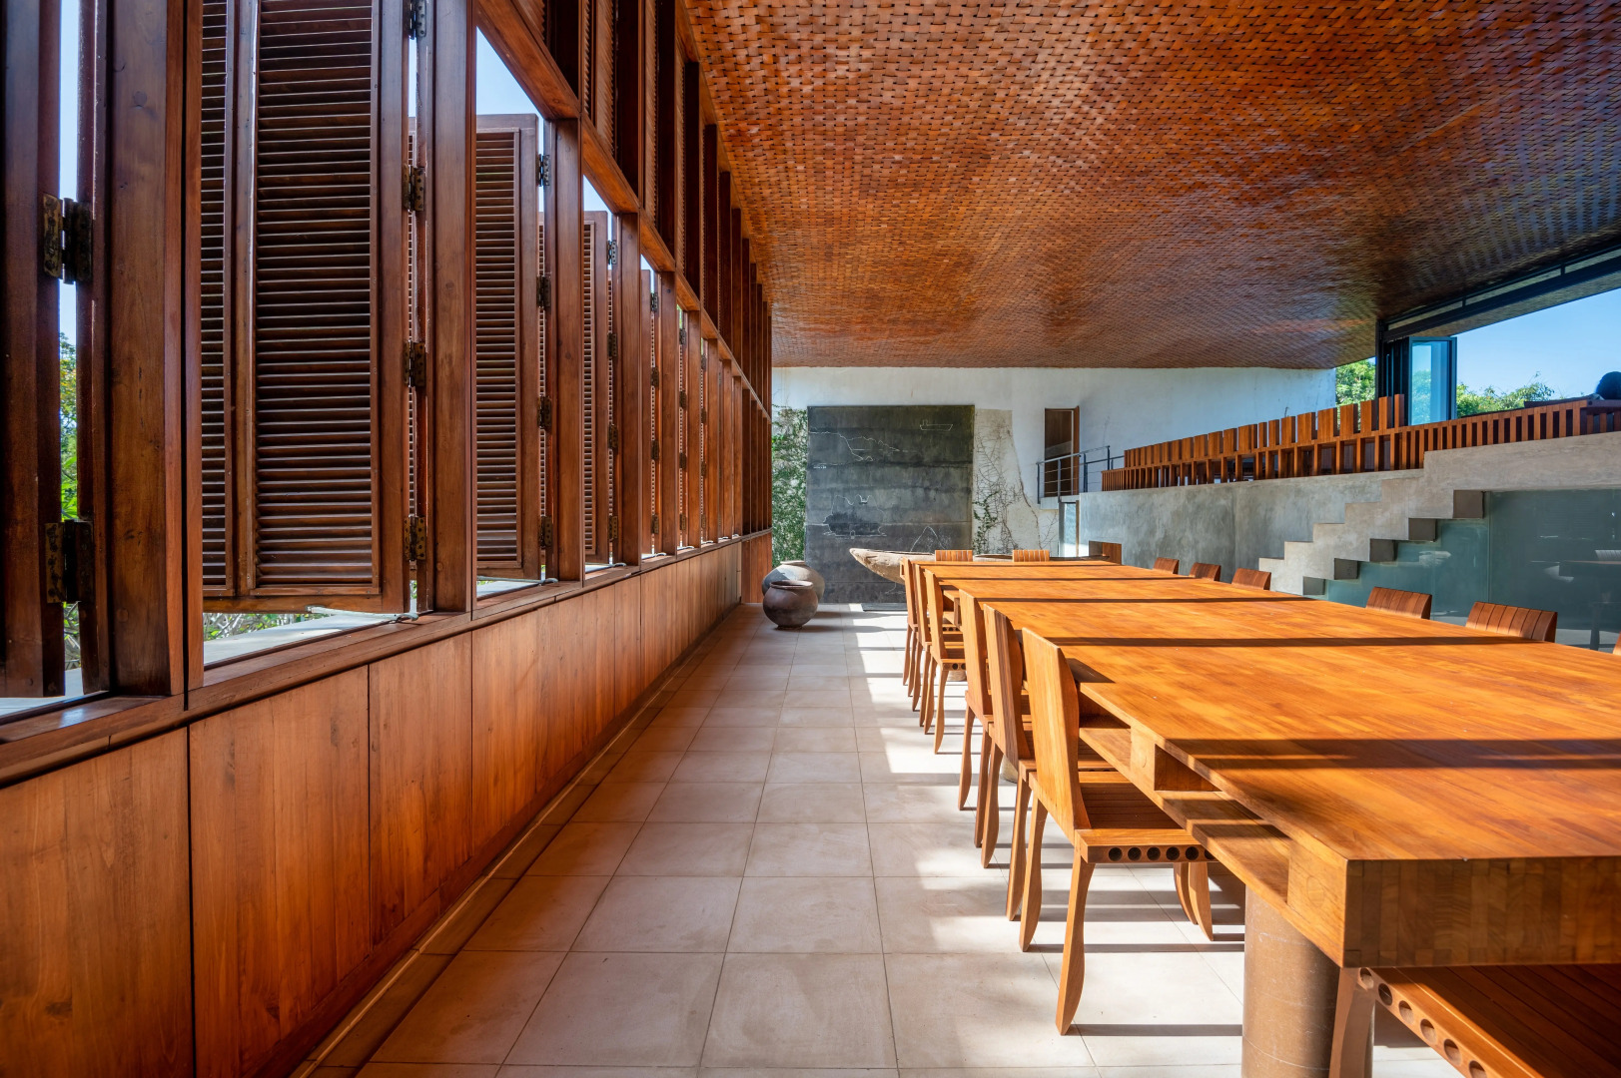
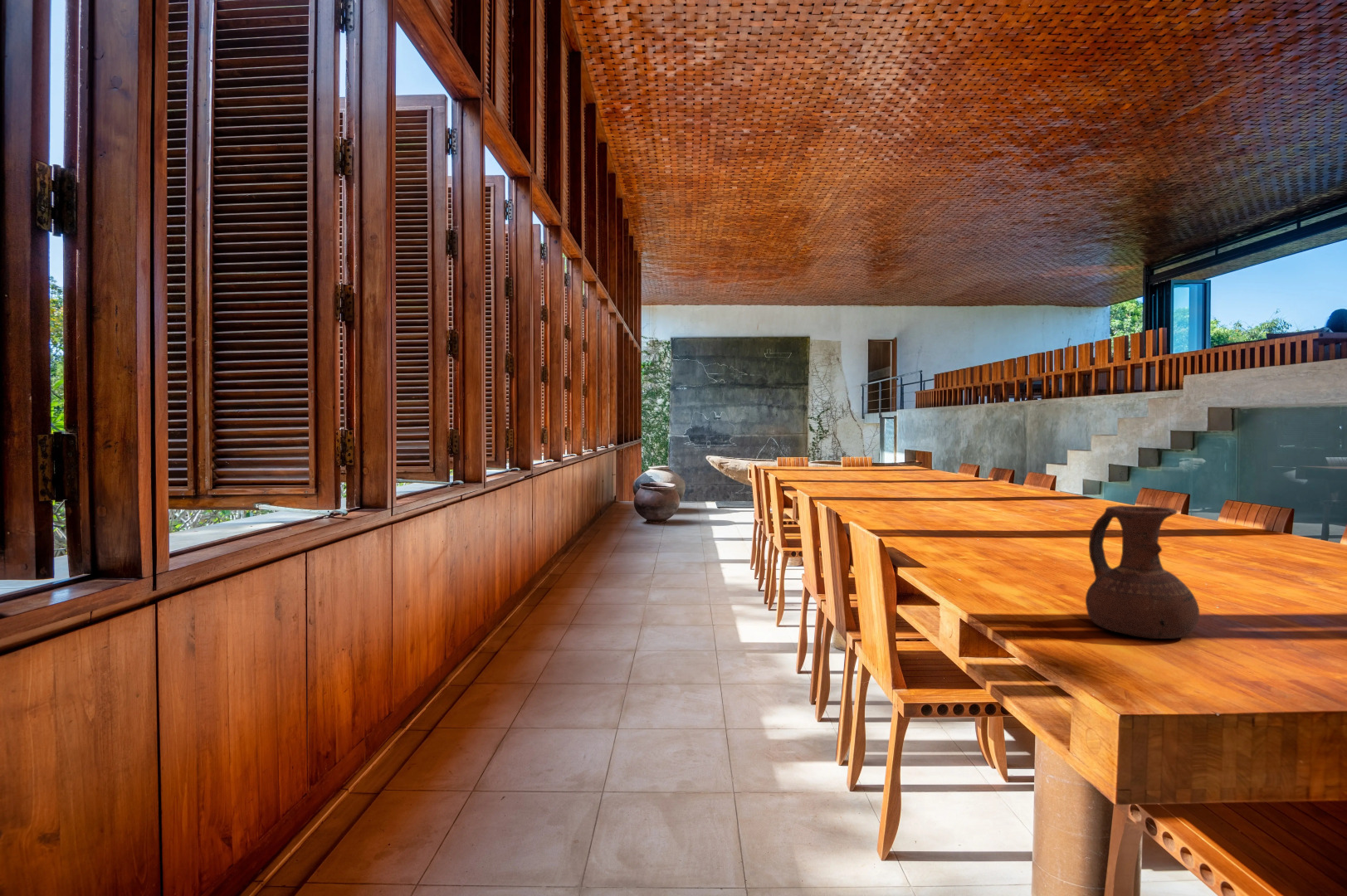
+ ceramic pitcher (1136, 567)
